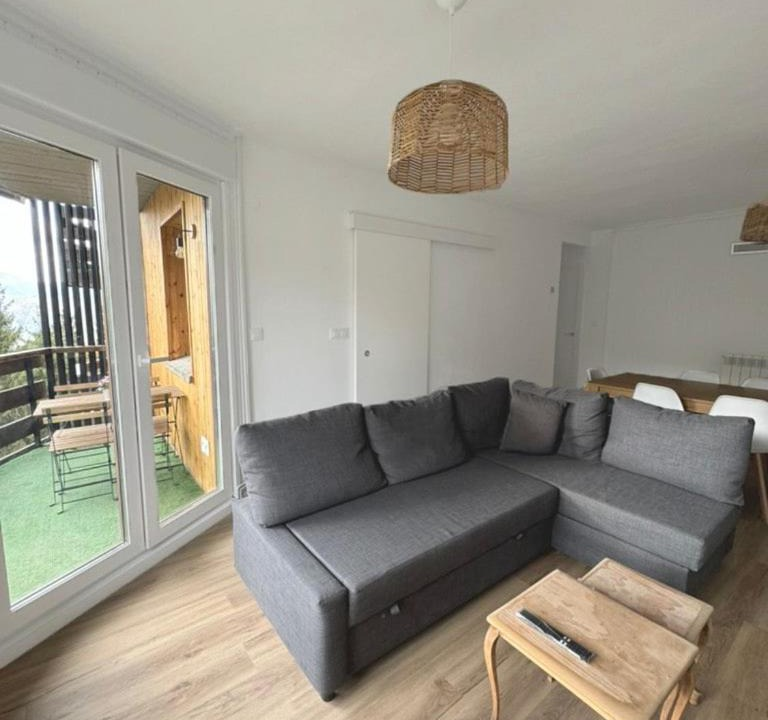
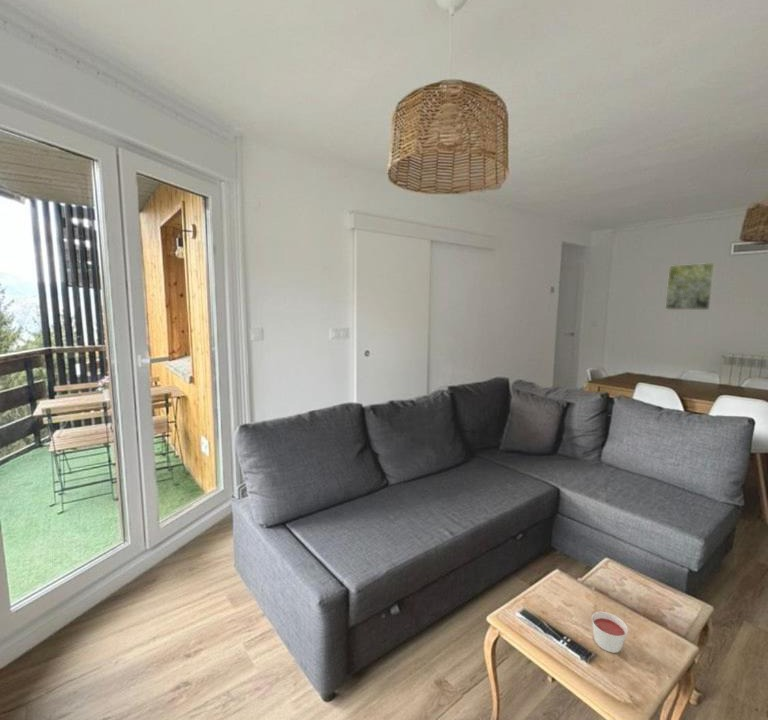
+ candle (608, 633)
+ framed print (689, 287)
